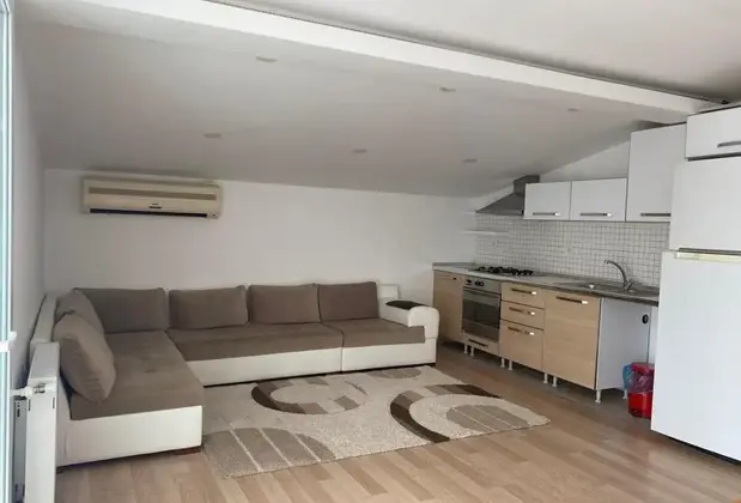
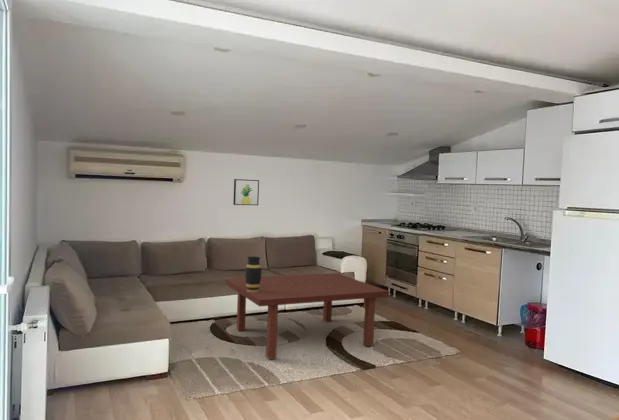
+ vase (253, 274)
+ wall art (246, 192)
+ coffee table (299, 303)
